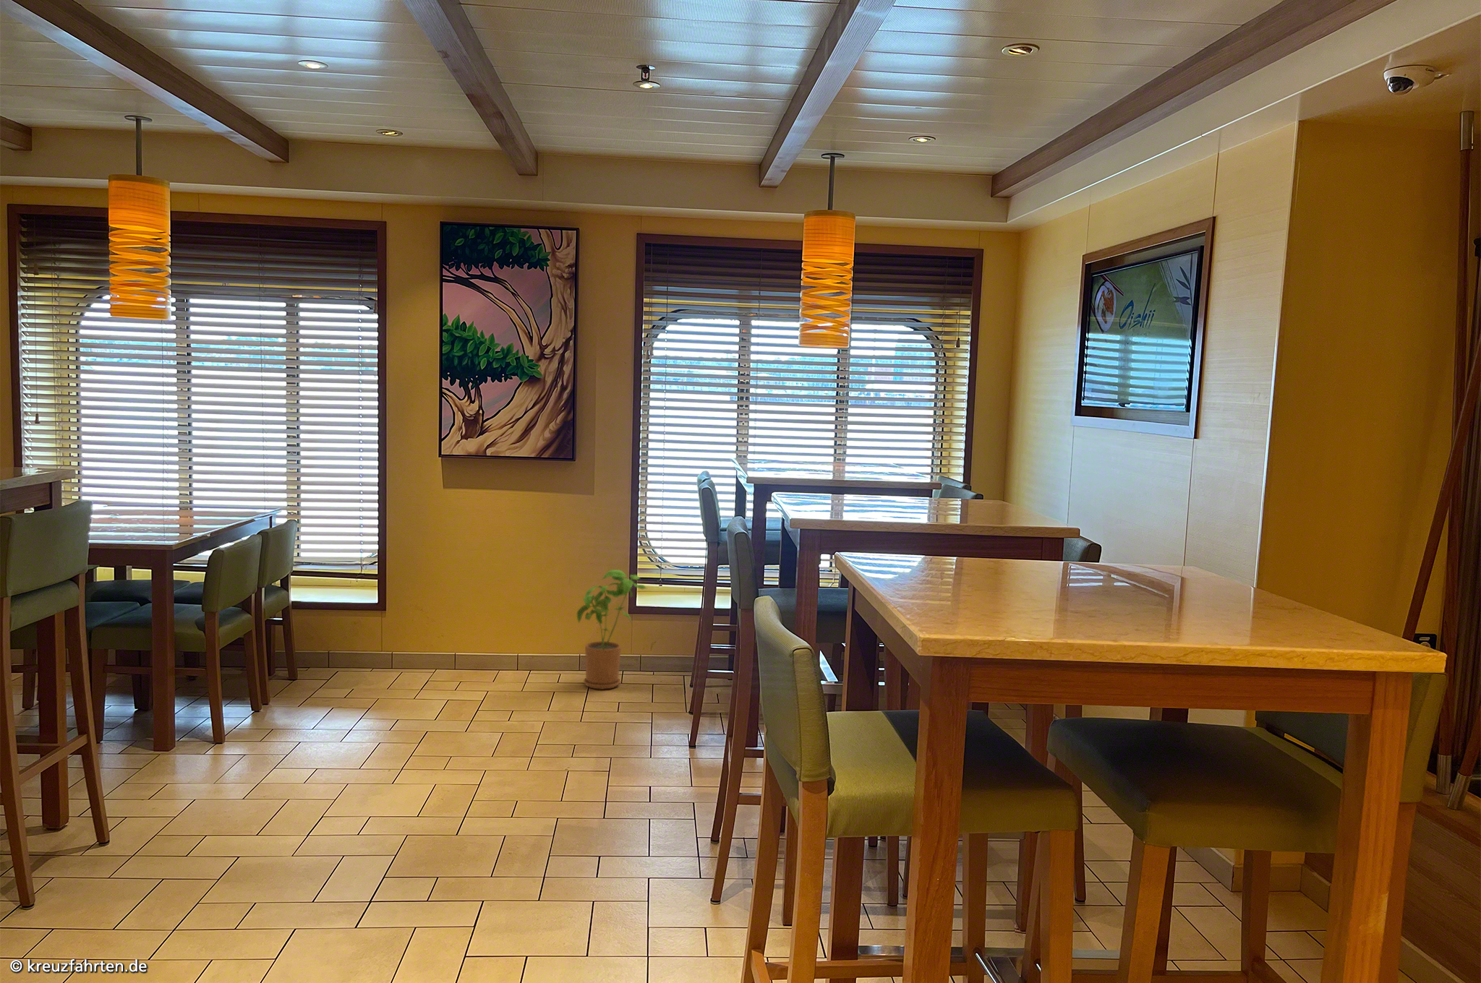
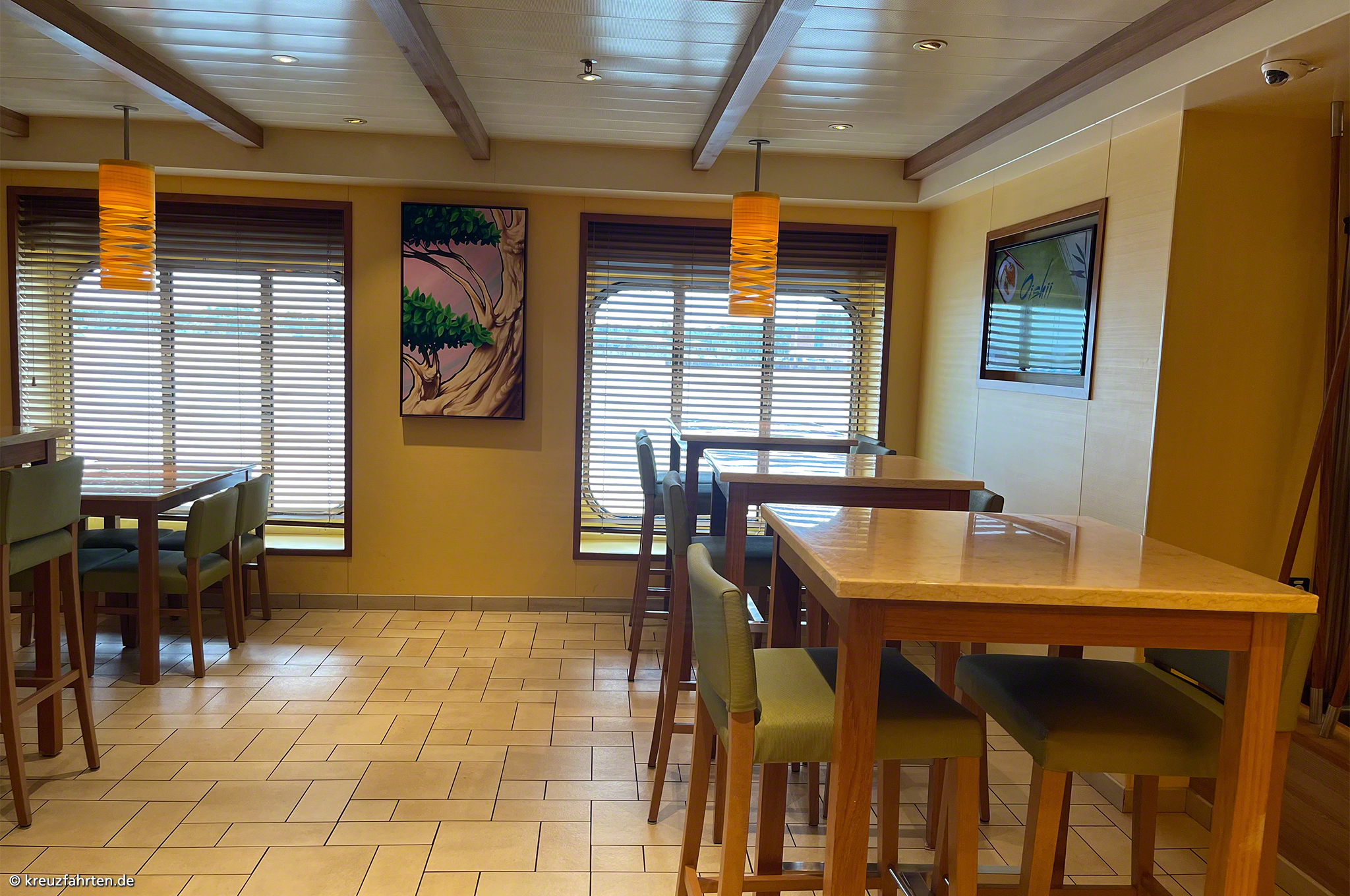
- house plant (602, 629)
